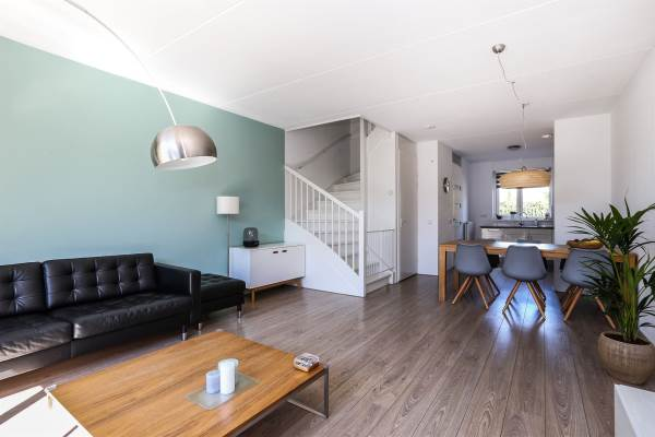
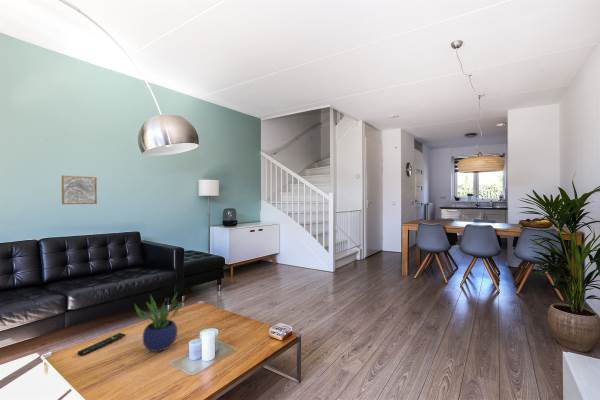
+ potted plant (161, 322)
+ wall art (79, 190)
+ remote control (102, 343)
